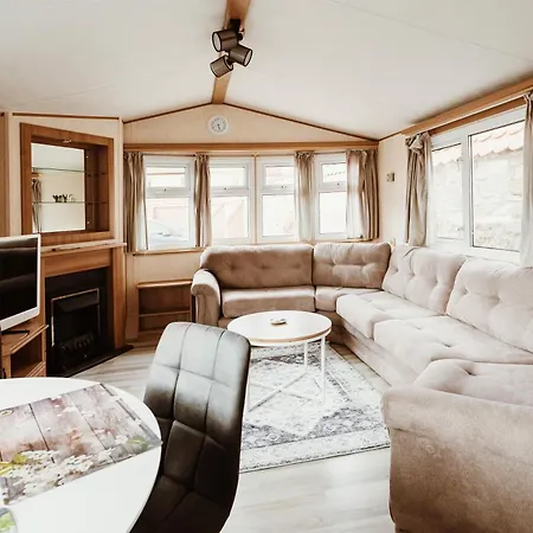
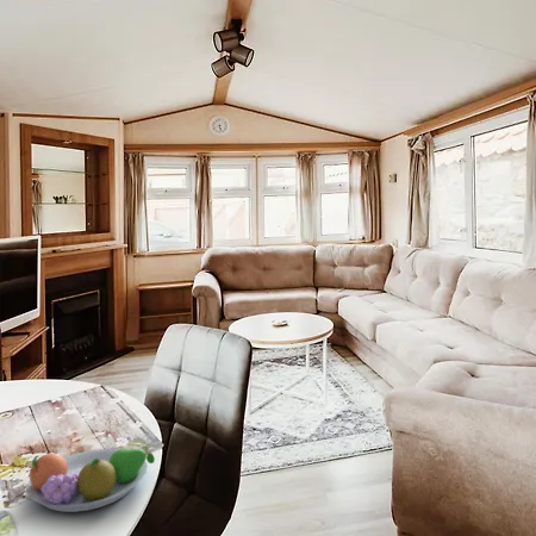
+ fruit bowl (92, 465)
